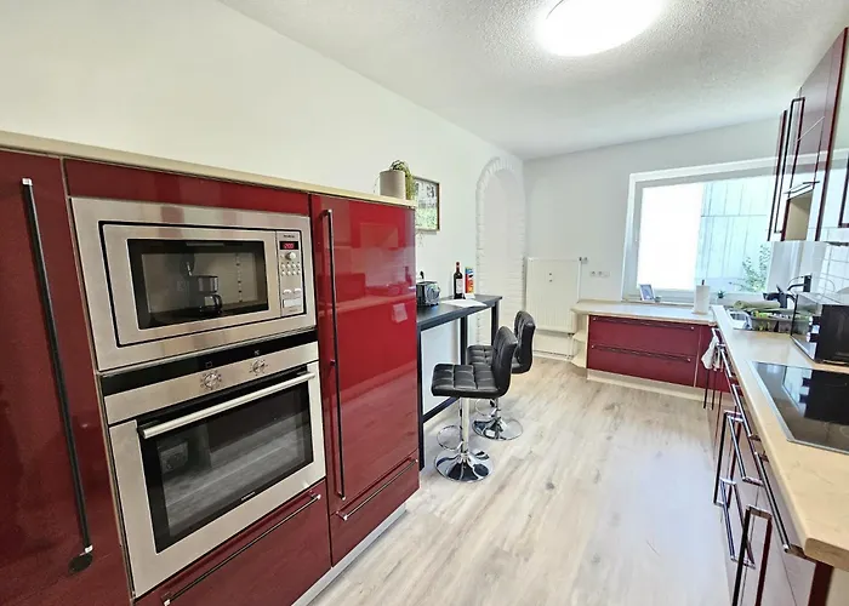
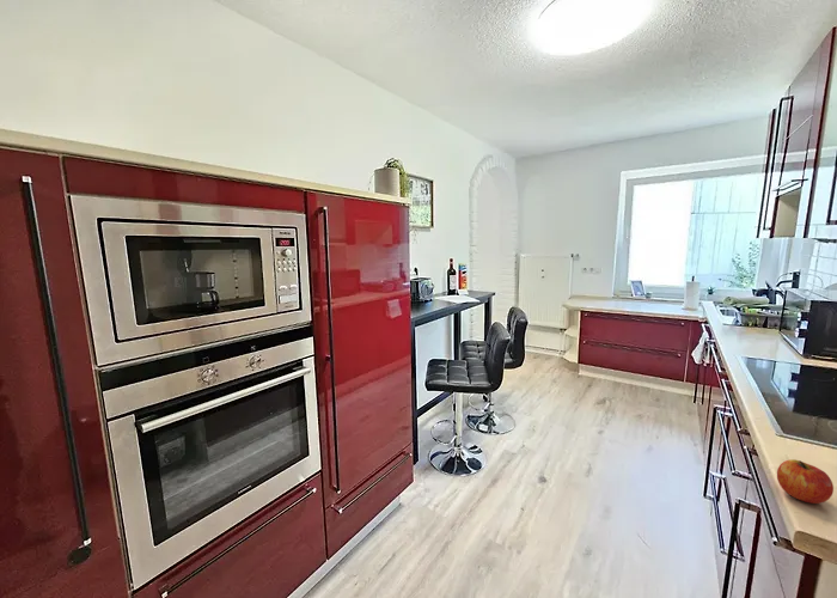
+ apple (804, 478)
